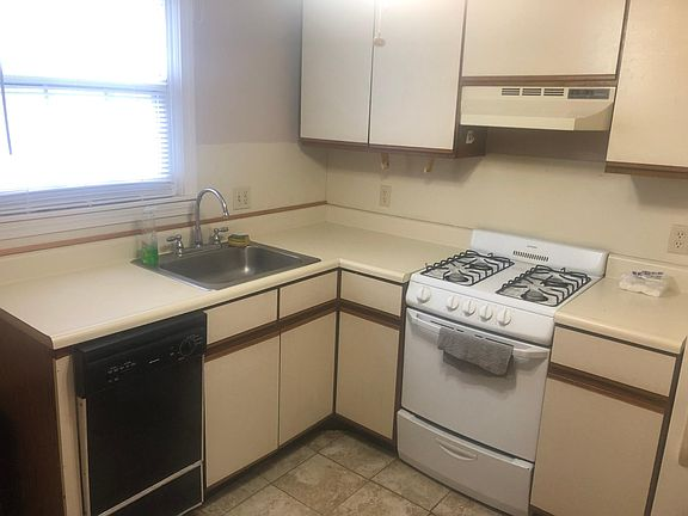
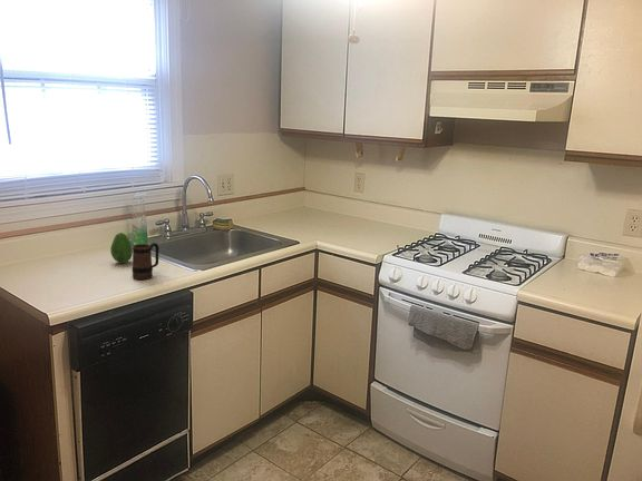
+ mug (146, 259)
+ fruit (121, 247)
